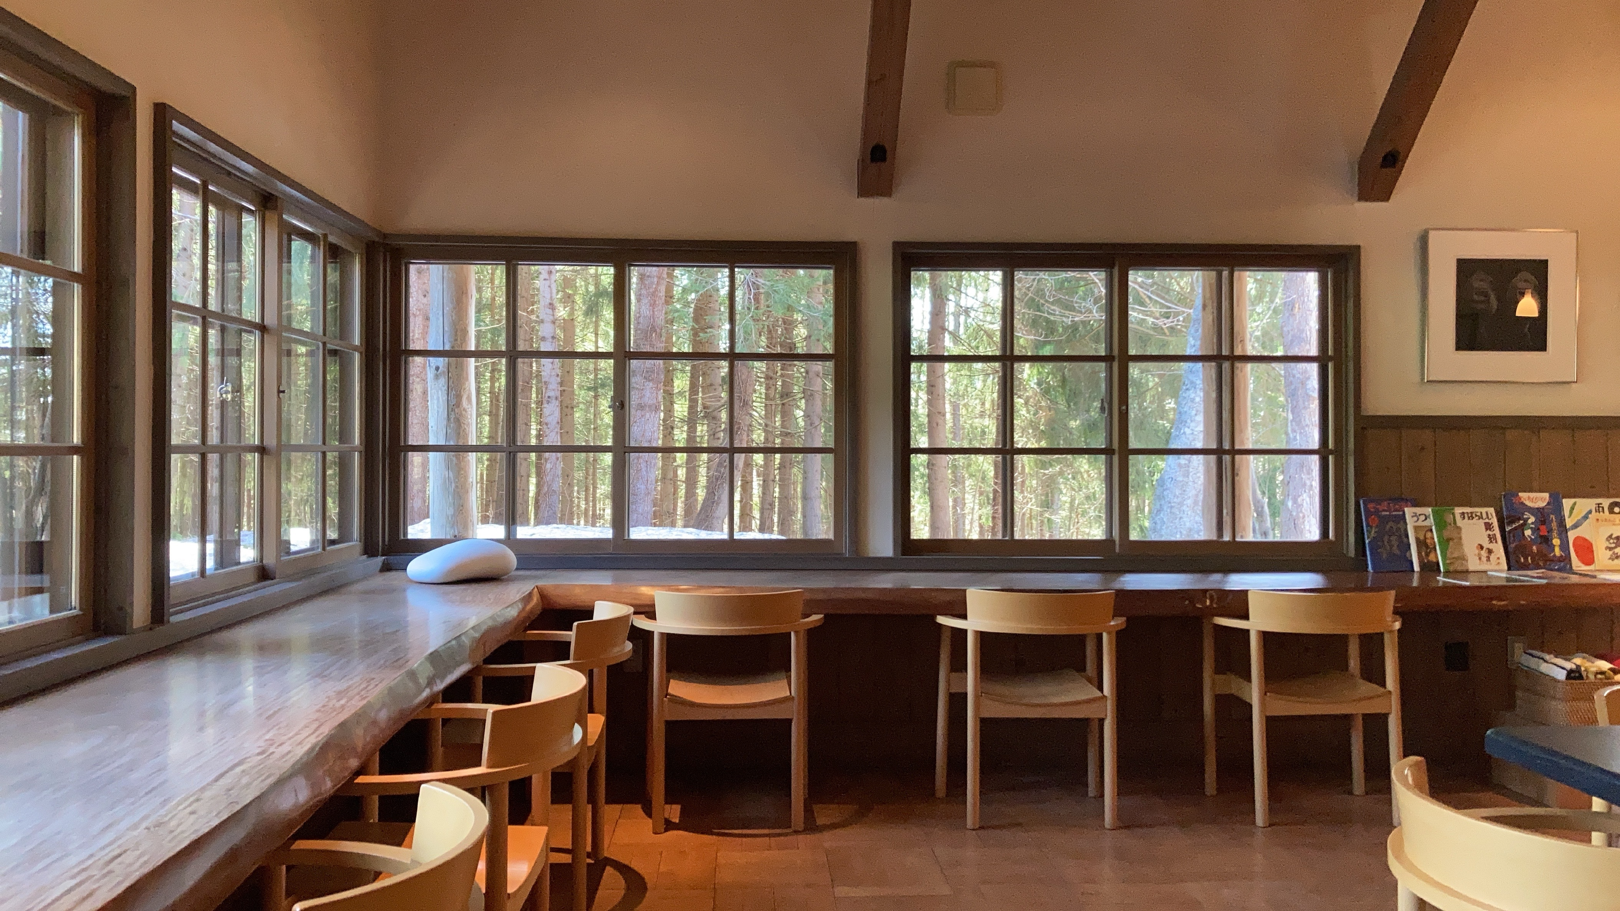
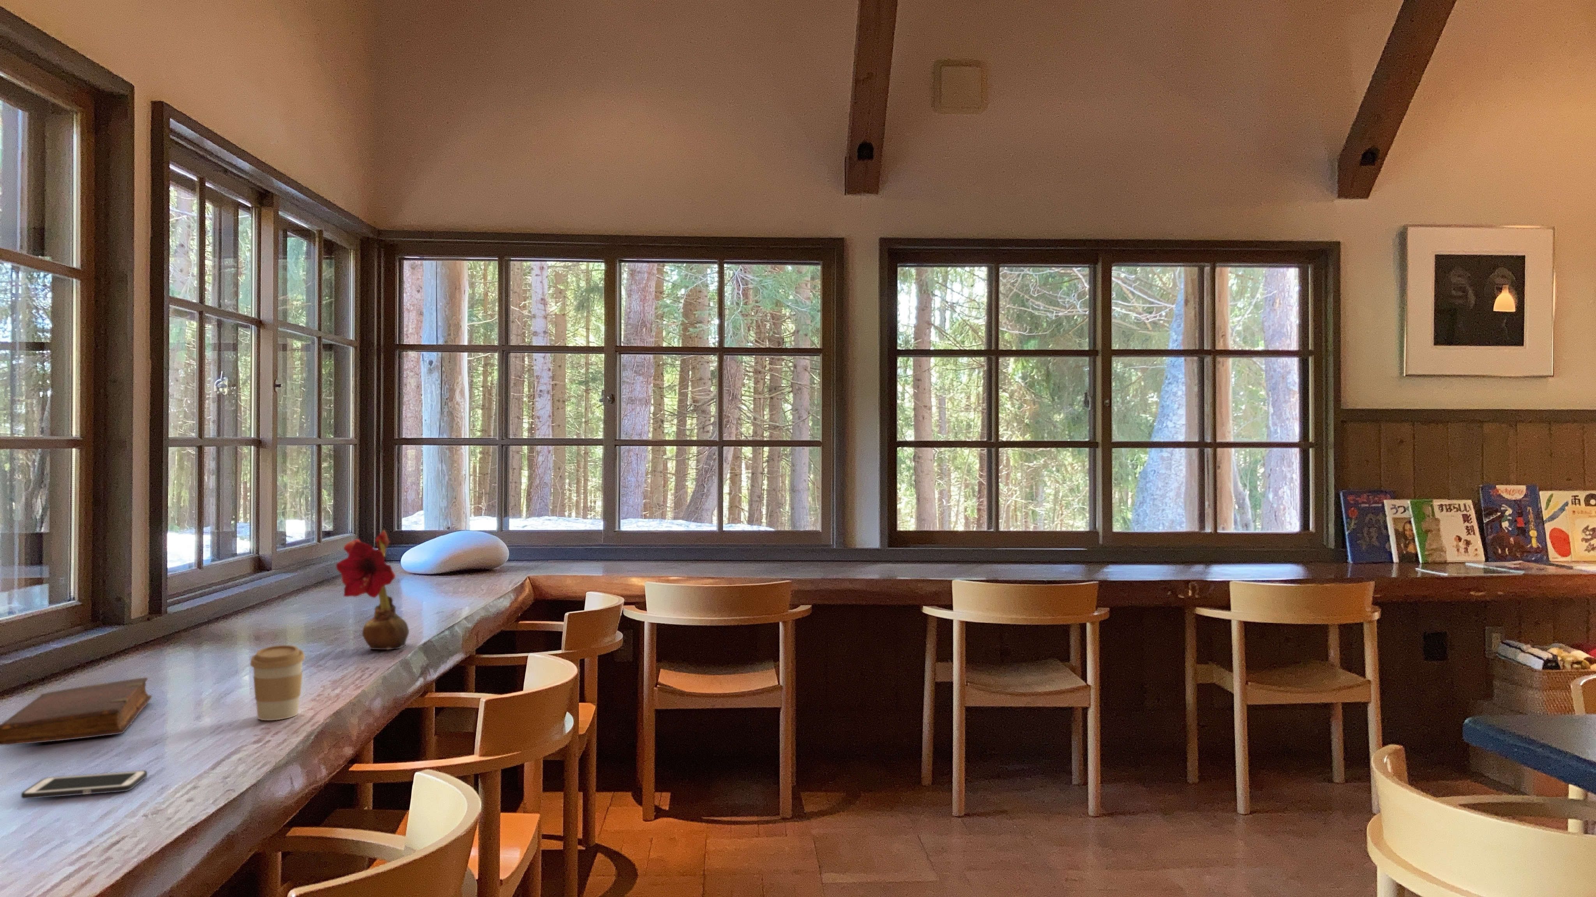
+ flower (374, 591)
+ cell phone (87, 784)
+ coffee cup (277, 681)
+ diary (80, 709)
